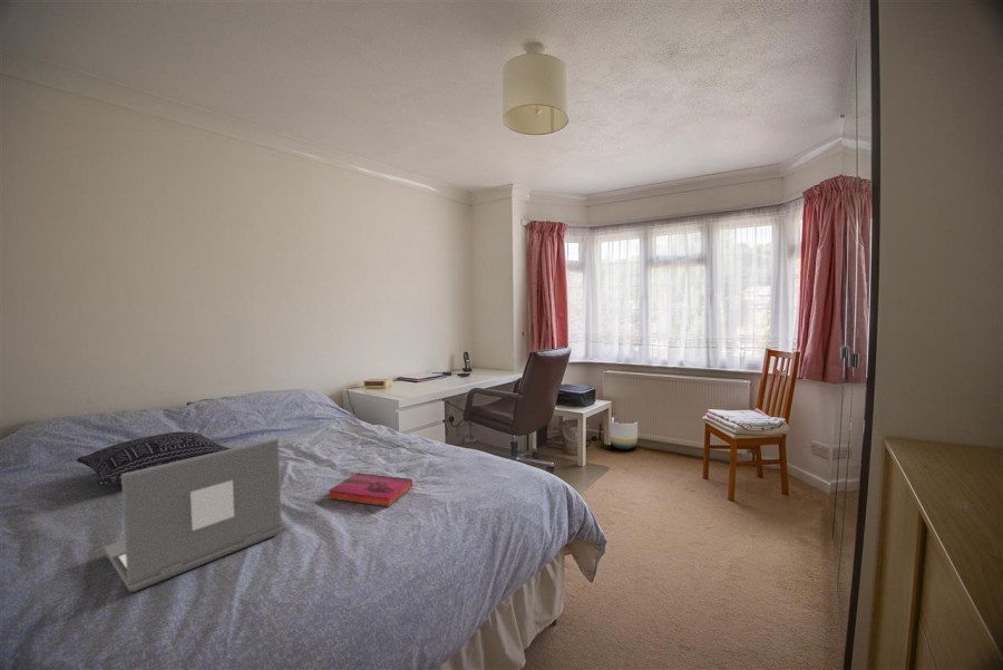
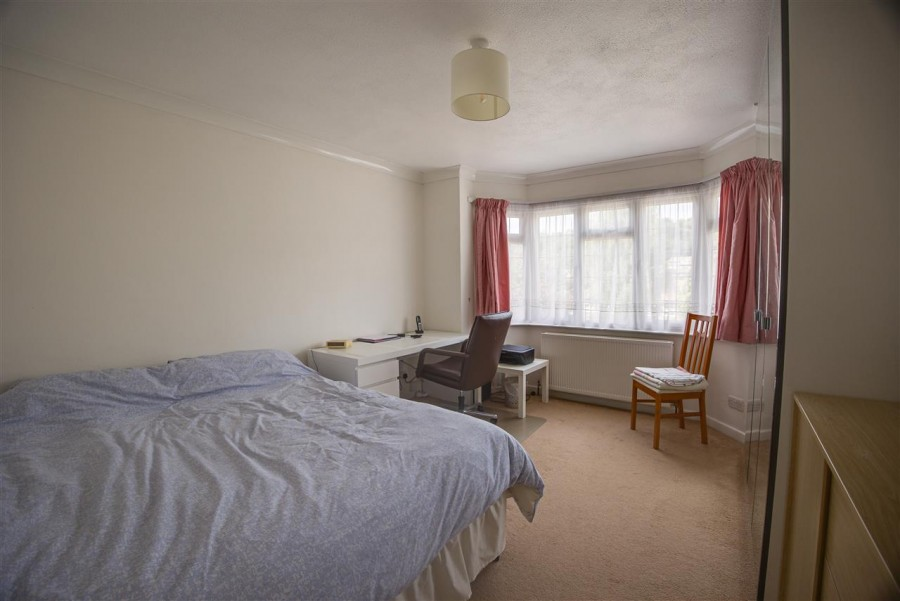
- pillow (157, 455)
- hardback book (371, 488)
- planter (623, 434)
- laptop (195, 495)
